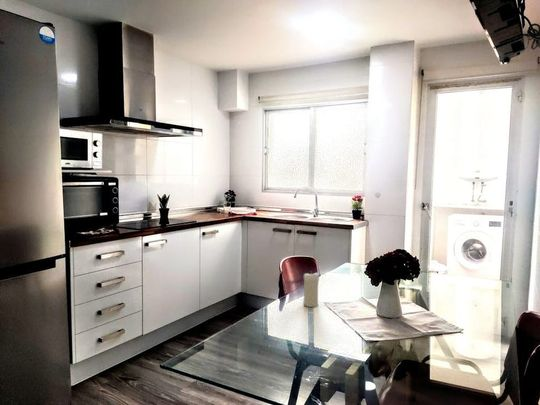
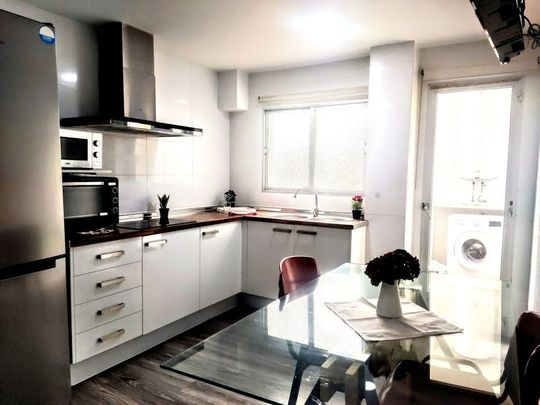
- candle (310, 287)
